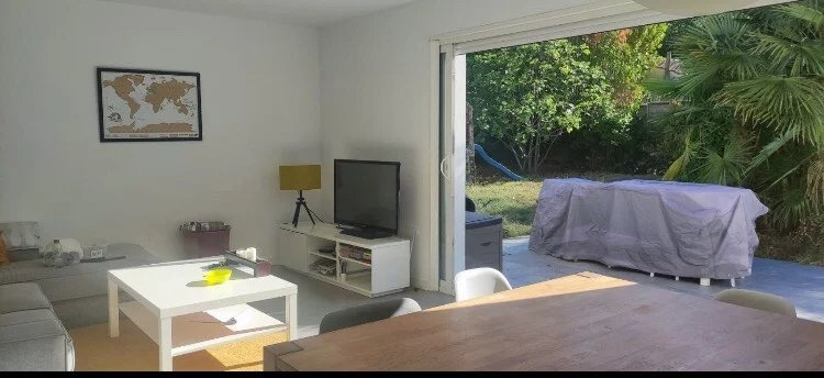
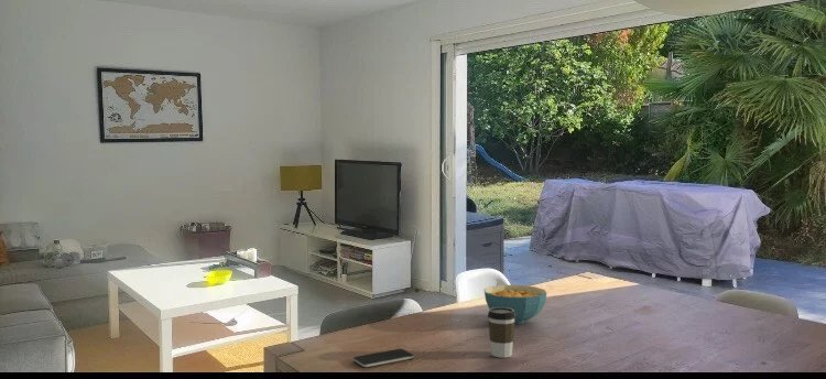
+ cereal bowl (514, 305)
+ coffee cup (501, 332)
+ smartphone (383, 357)
